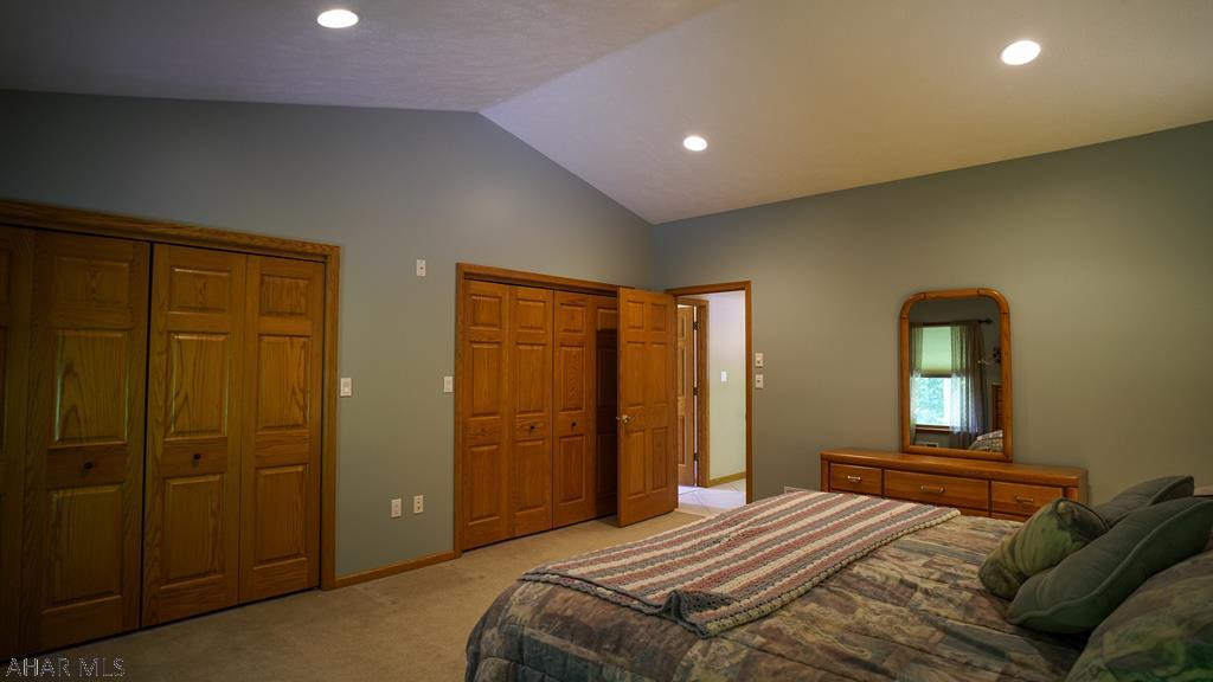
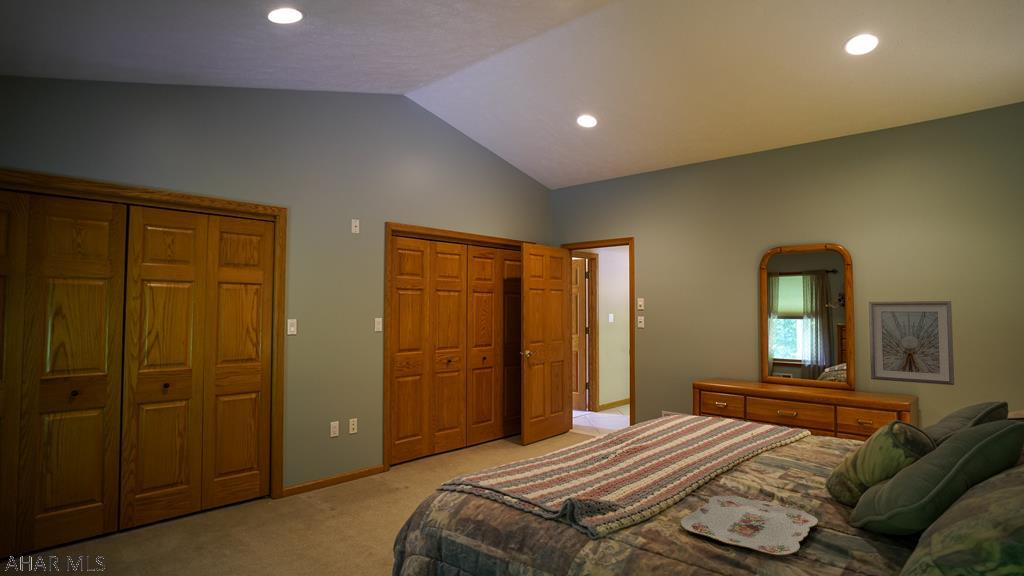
+ picture frame (909, 341)
+ serving tray (749, 522)
